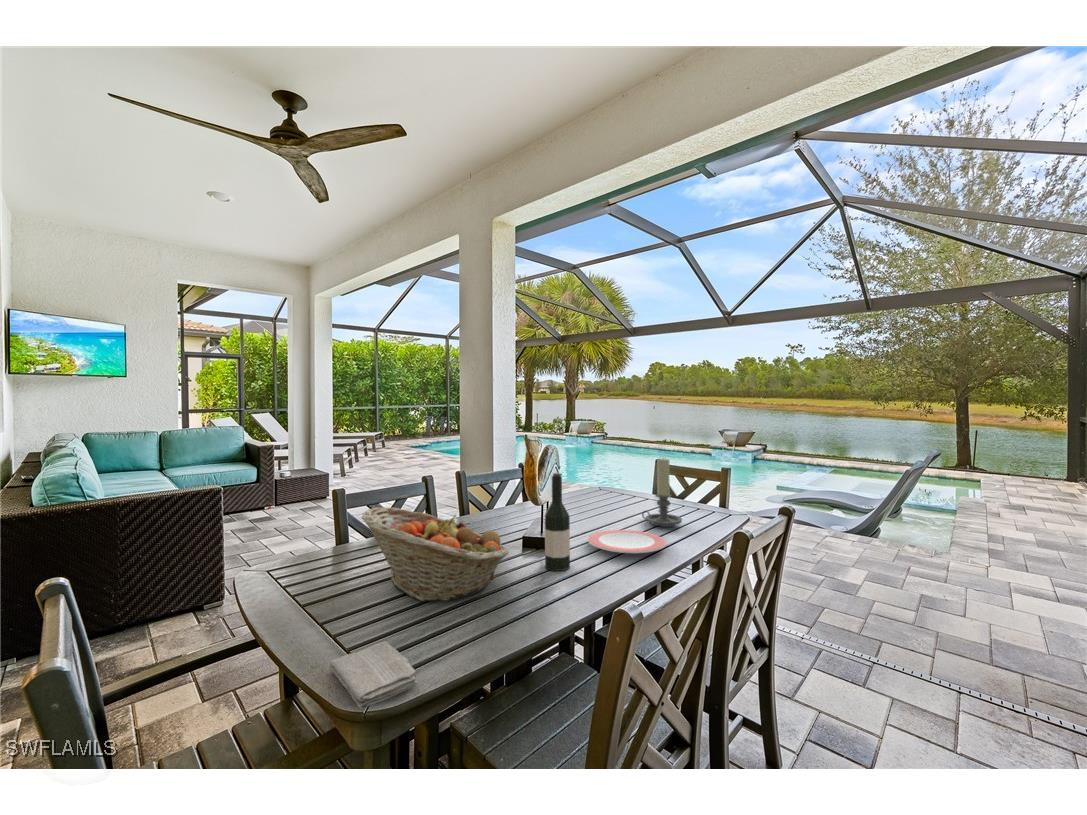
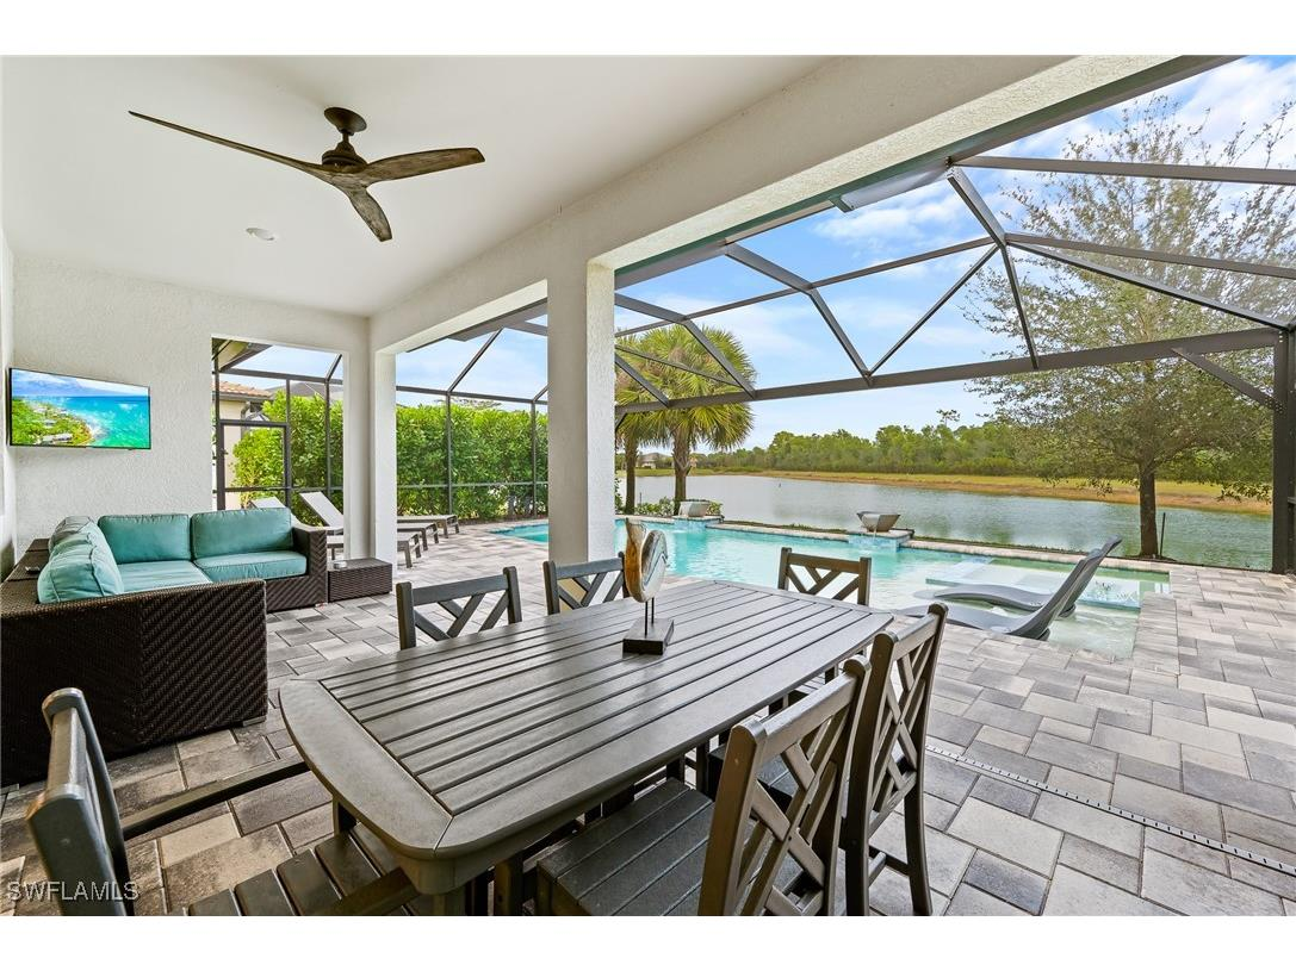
- fruit basket (435, 544)
- wine bottle (557, 520)
- plate (626, 542)
- washcloth (373, 670)
- candle holder (660, 490)
